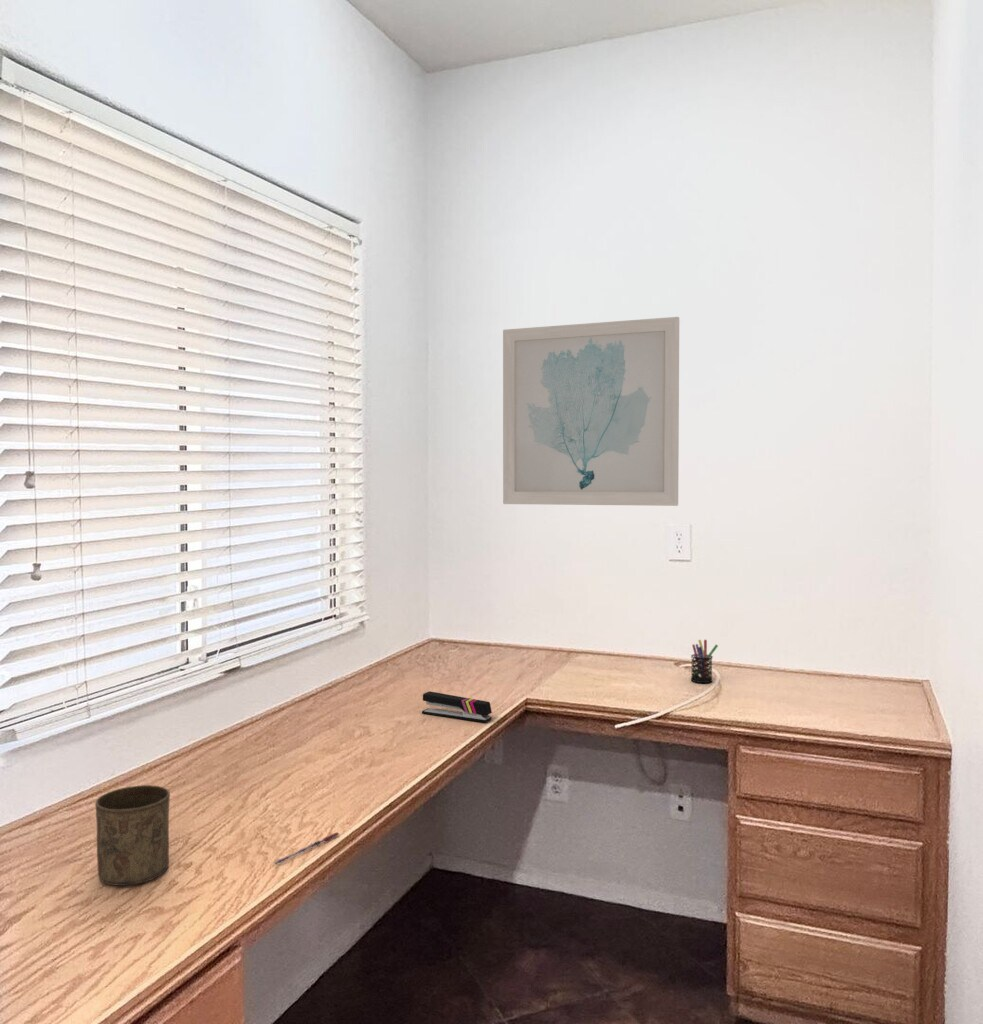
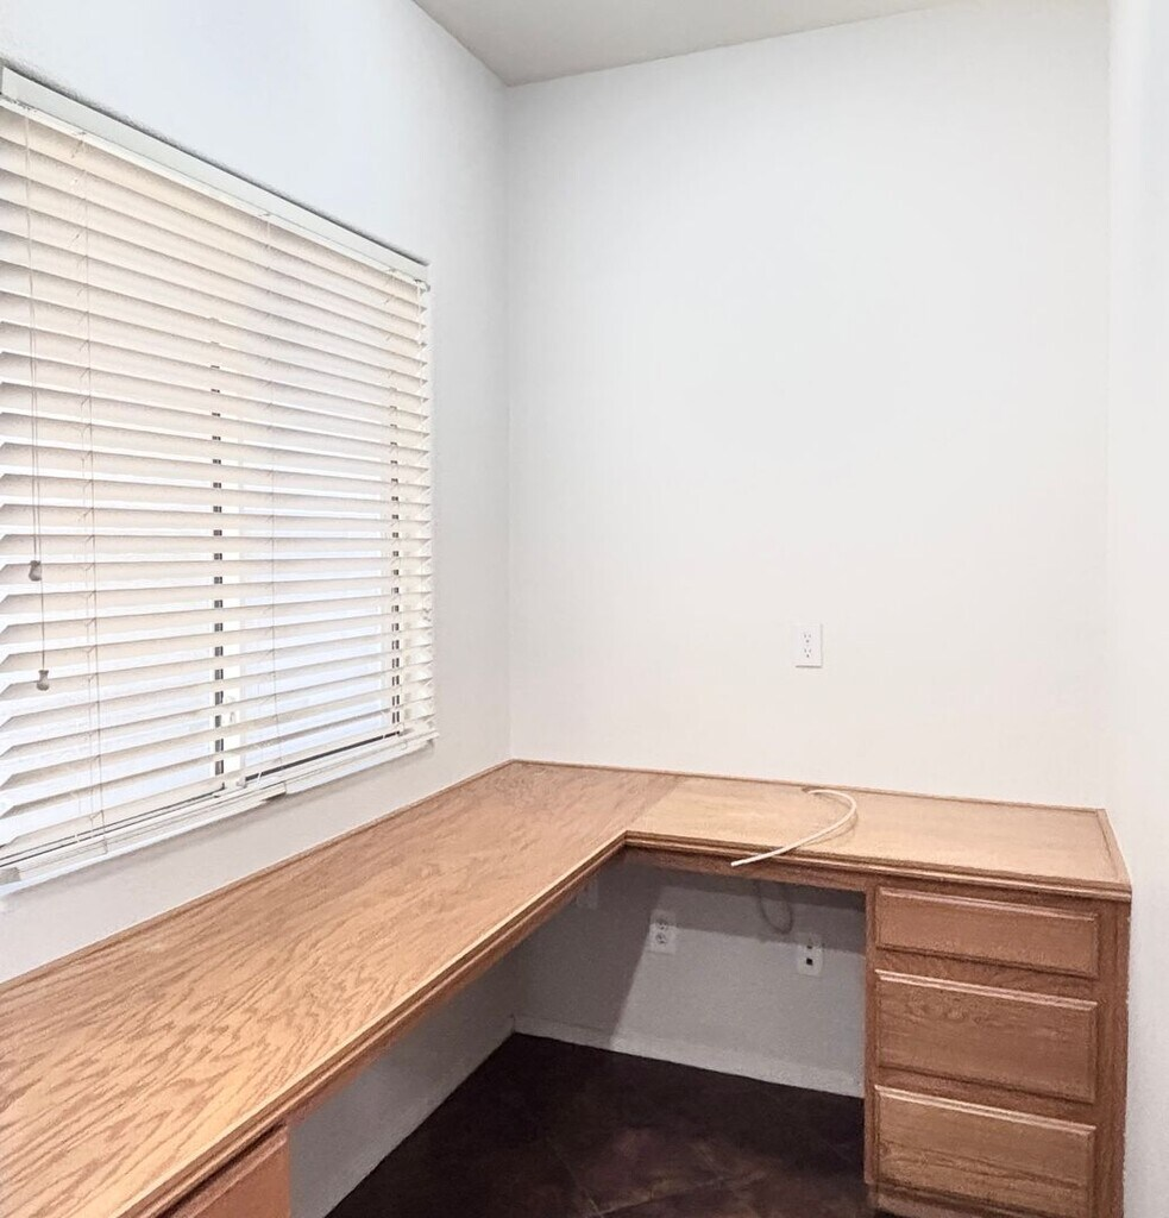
- stapler (456, 706)
- wall art (587, 414)
- cup (133, 834)
- pen (307, 847)
- pen holder (704, 659)
